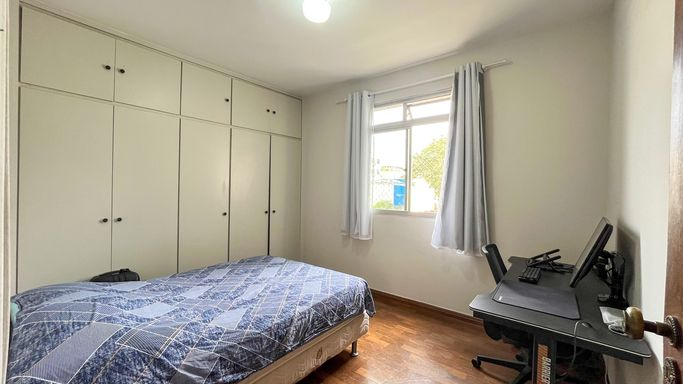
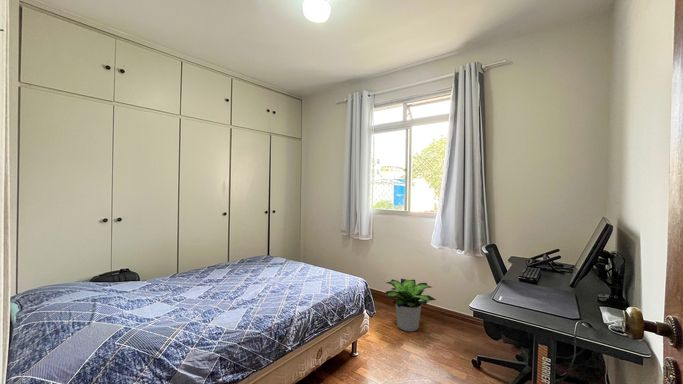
+ potted plant (411, 306)
